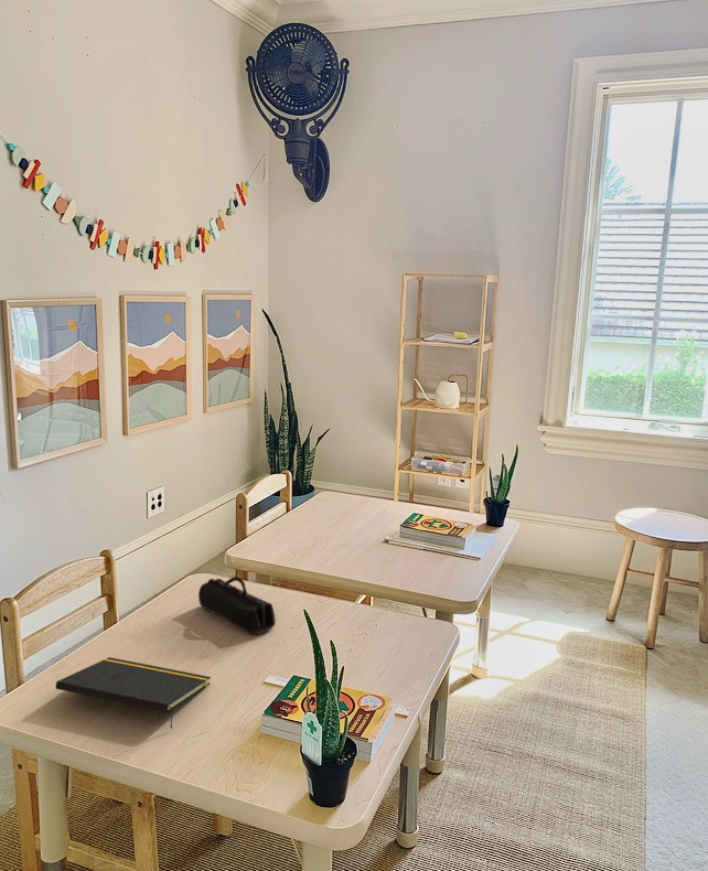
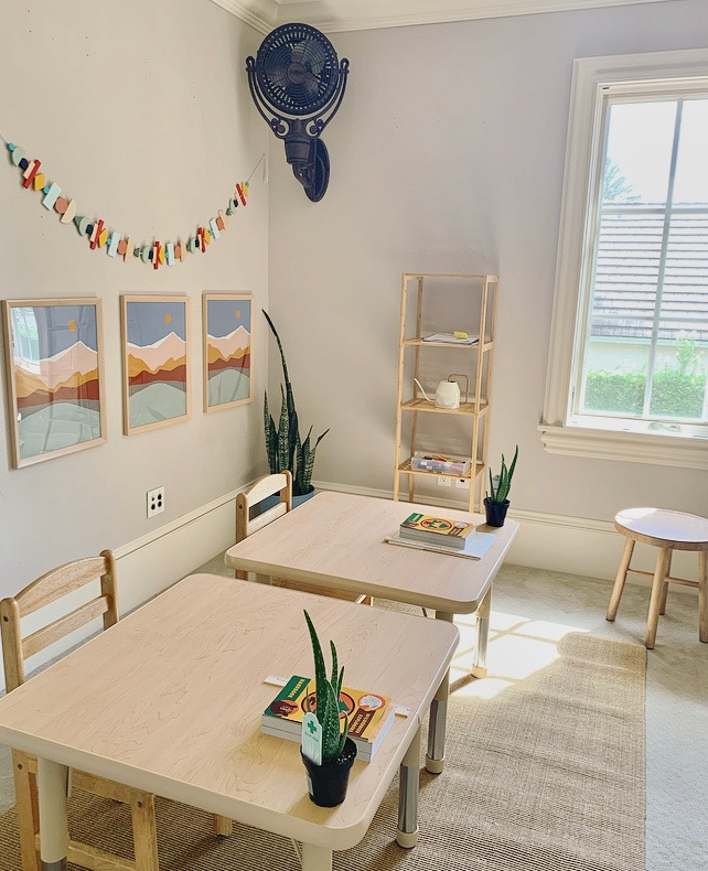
- pencil case (235, 596)
- notepad (136, 682)
